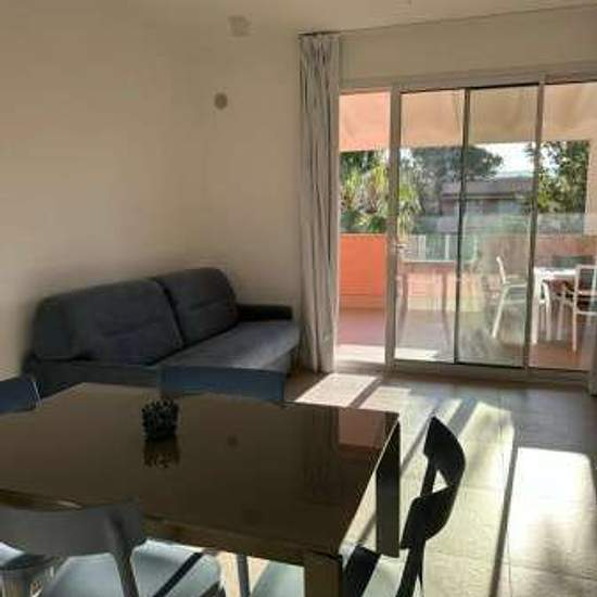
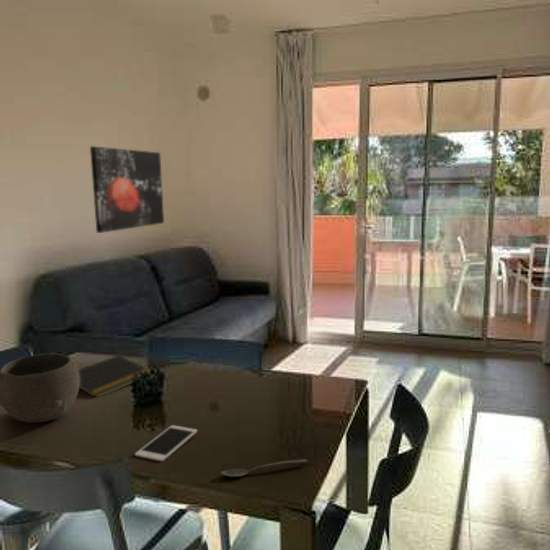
+ spoon (265, 466)
+ wall art (131, 189)
+ notepad (108, 375)
+ bowl (38, 389)
+ cell phone (167, 442)
